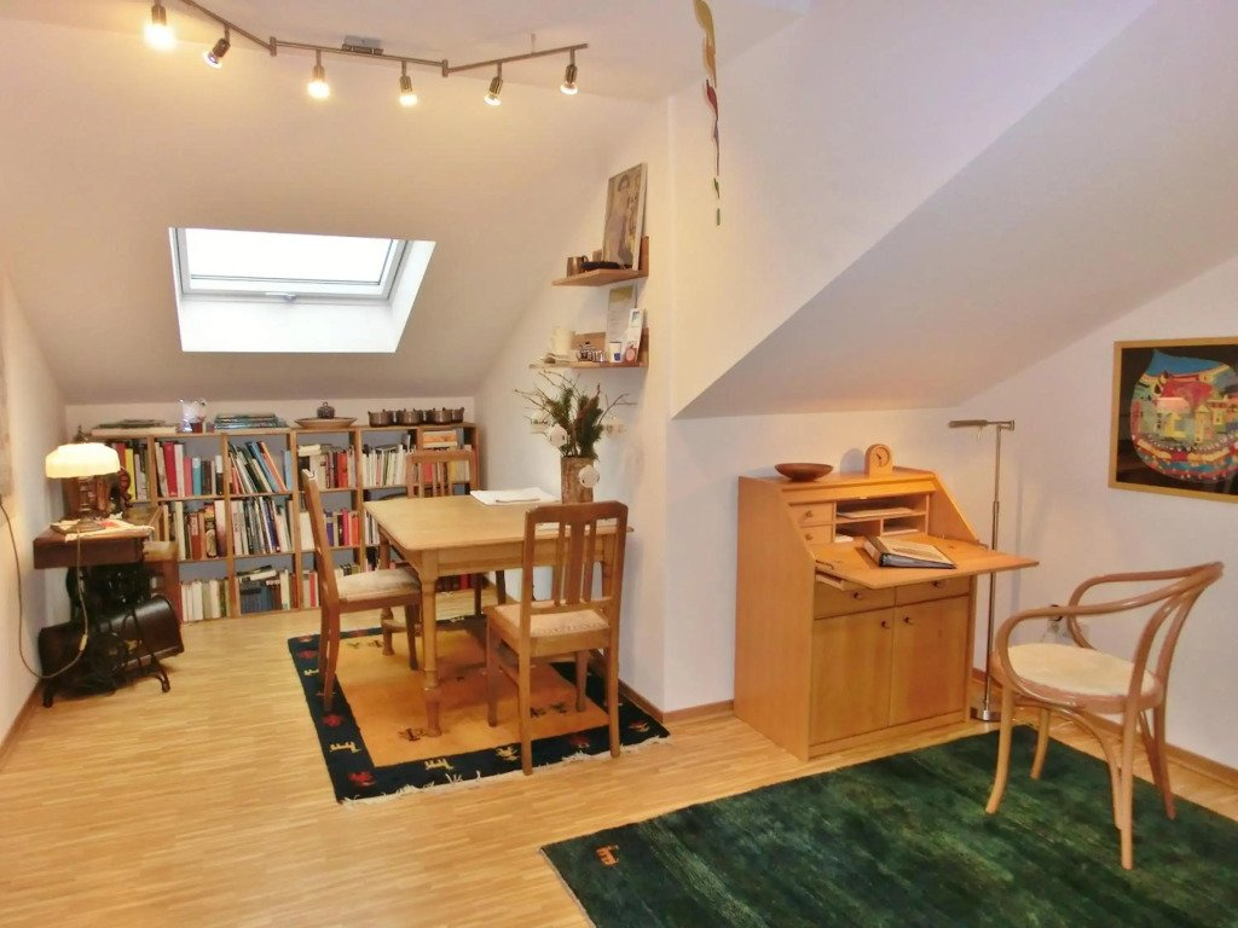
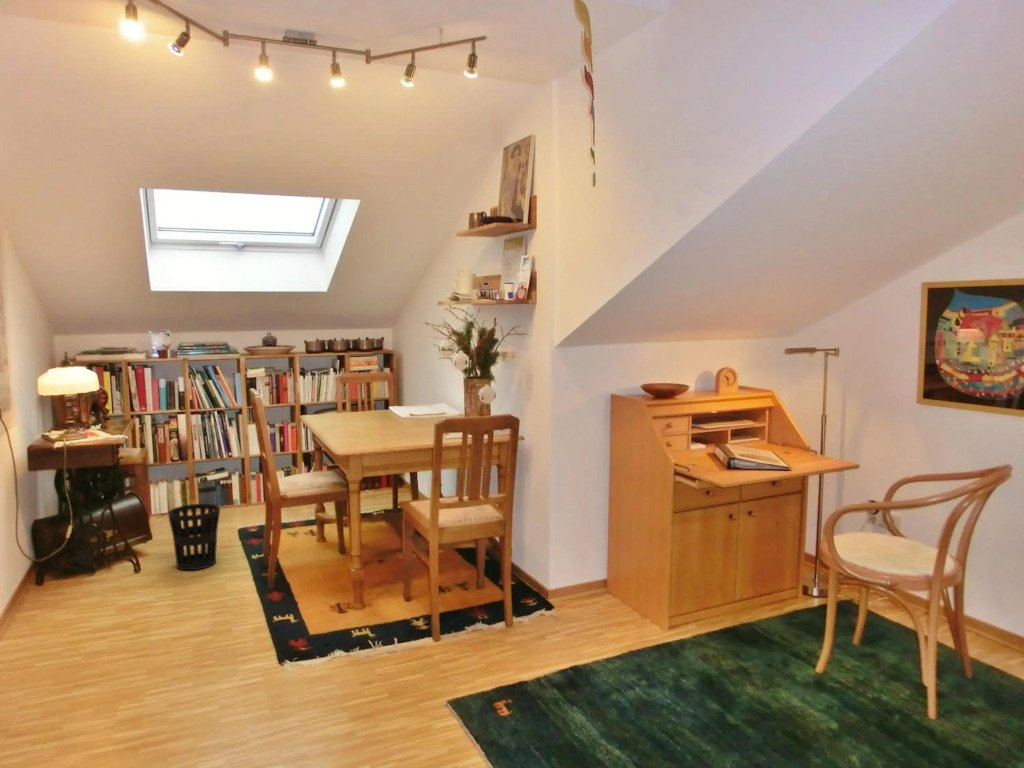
+ wastebasket (195, 536)
